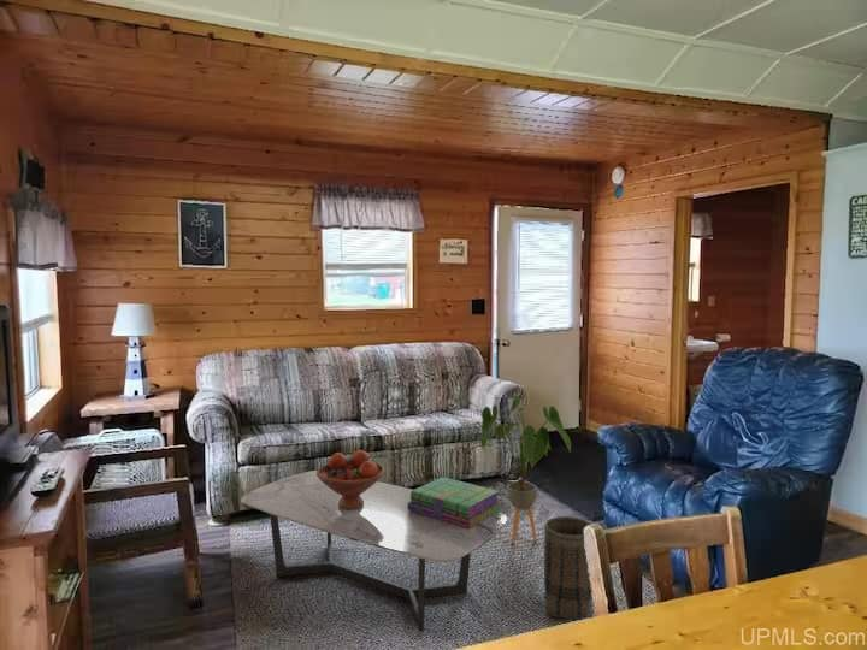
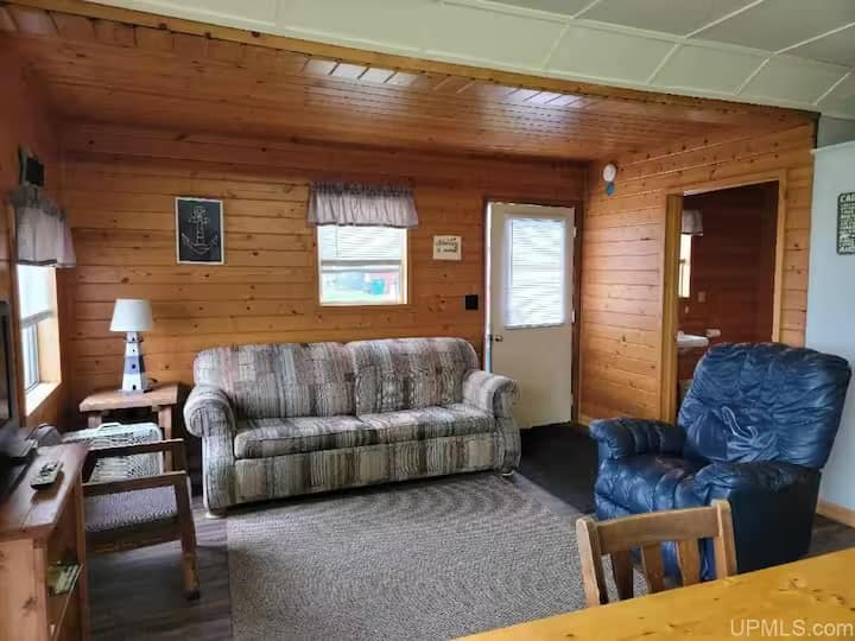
- fruit bowl (350, 480)
- house plant (525, 472)
- stack of books (454, 500)
- coffee table (368, 544)
- basket (568, 567)
